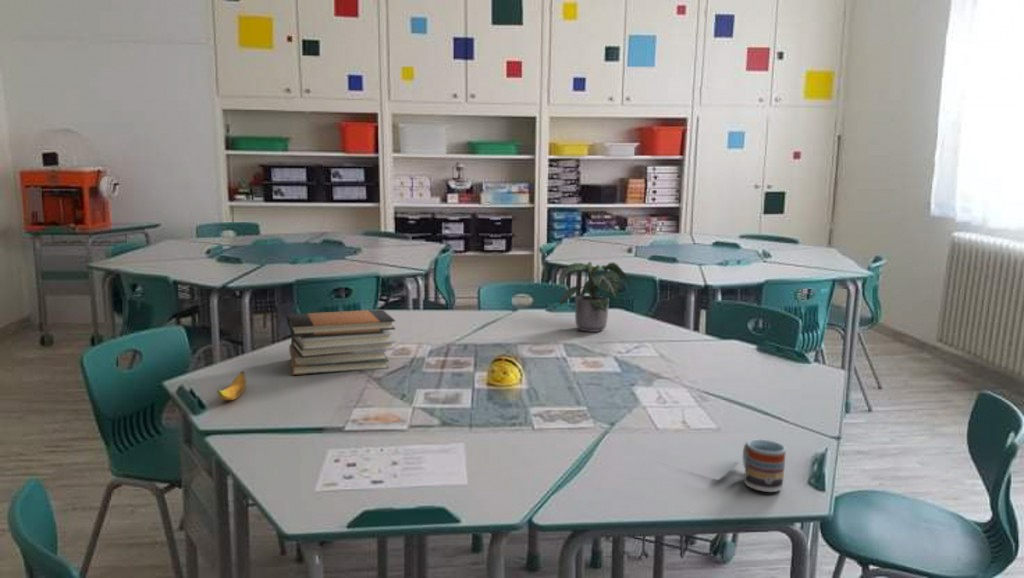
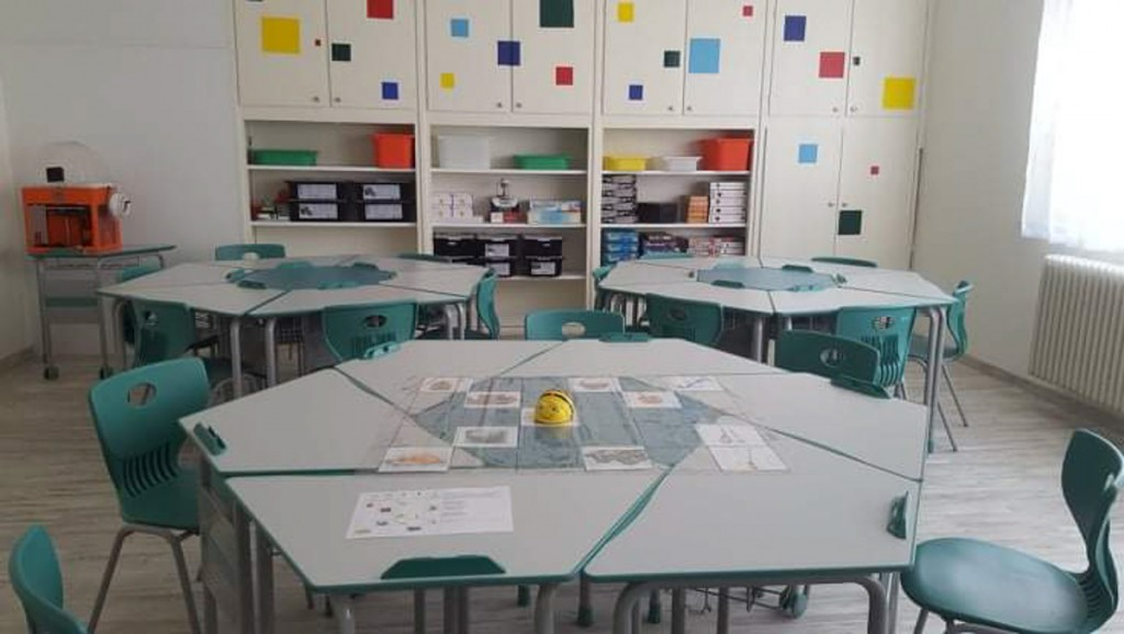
- potted plant (592, 296)
- cup (760, 462)
- banana (232, 388)
- book stack (341, 341)
